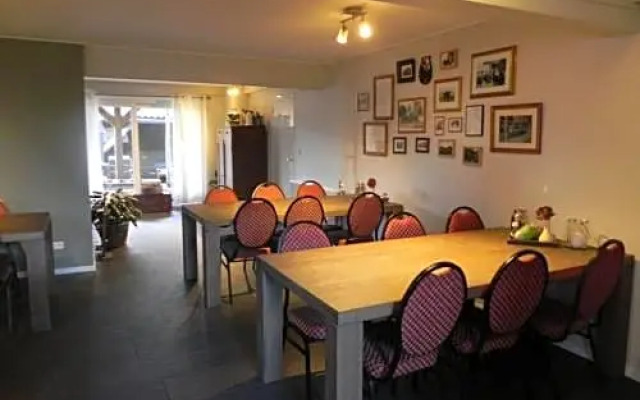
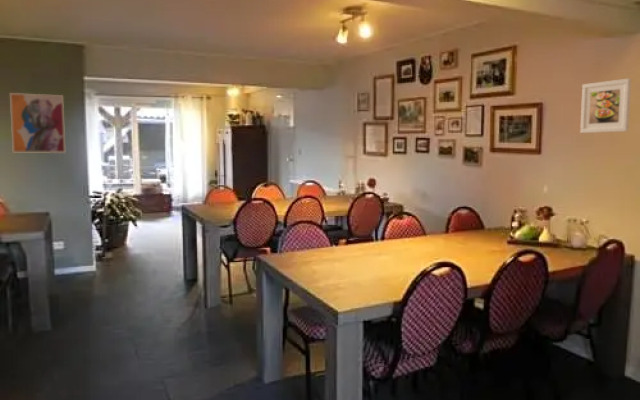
+ wall art (38, 123)
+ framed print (604, 107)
